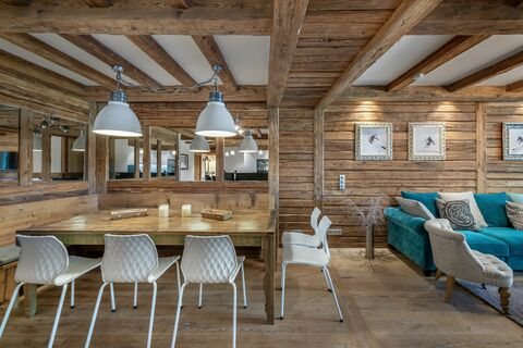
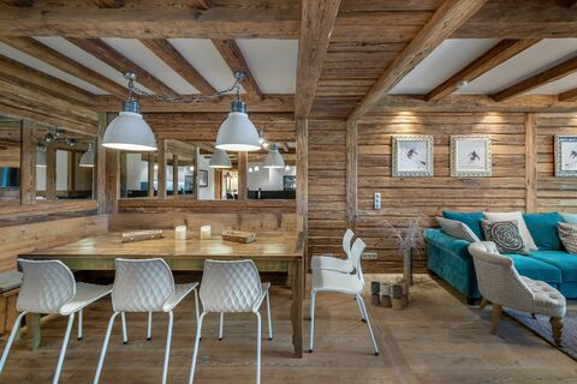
+ pouf (393, 294)
